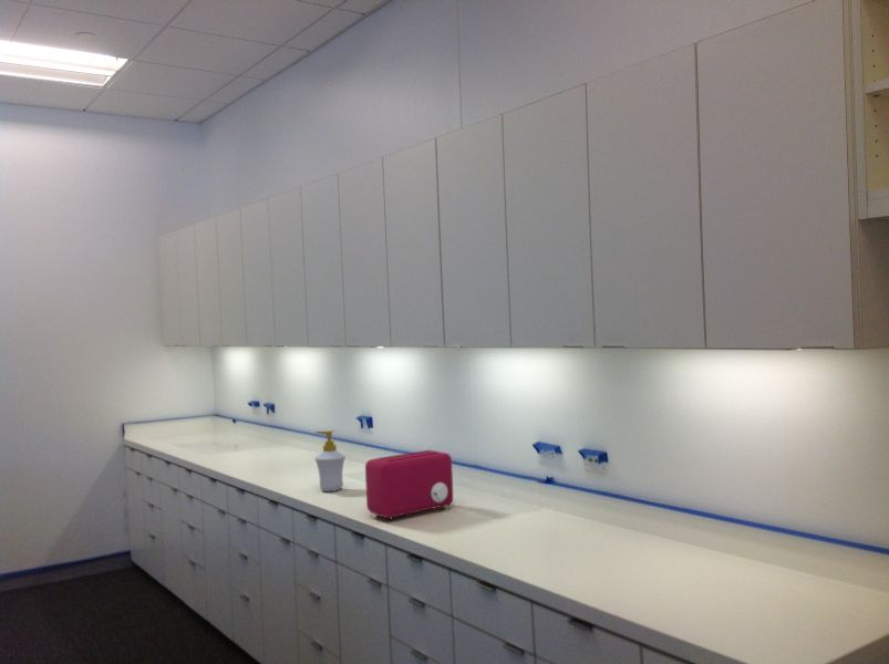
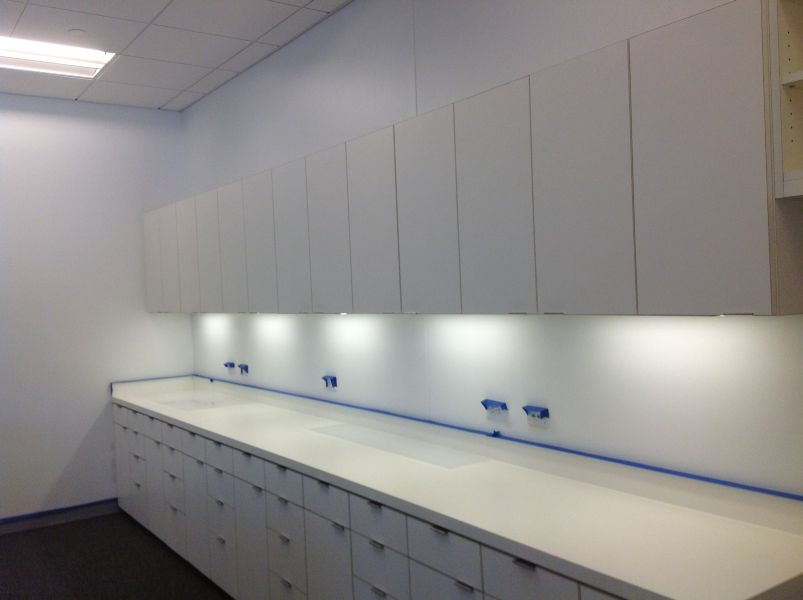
- soap bottle (330, 459)
- toaster (411, 484)
